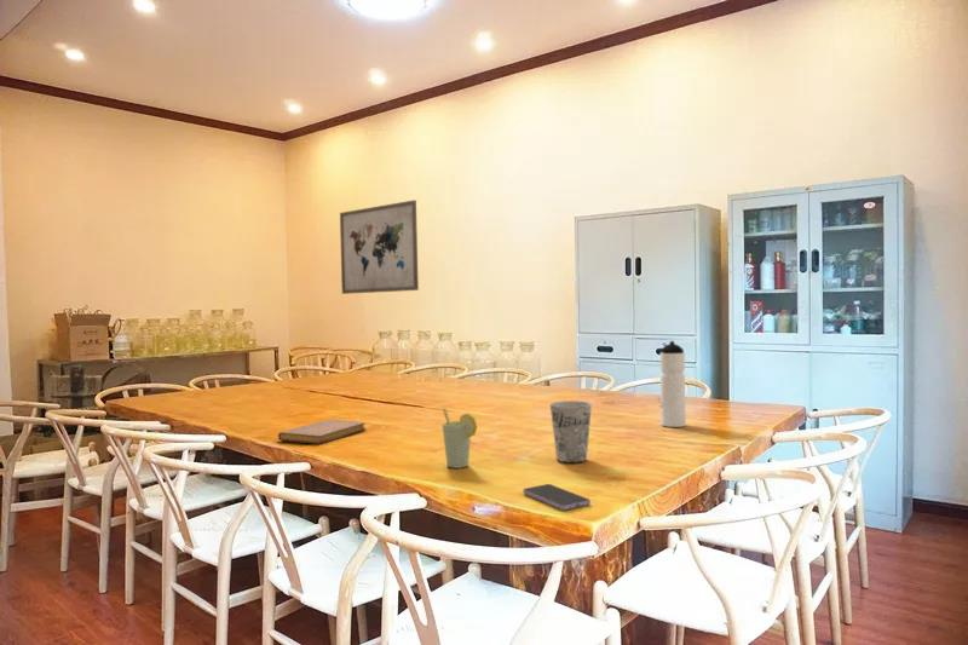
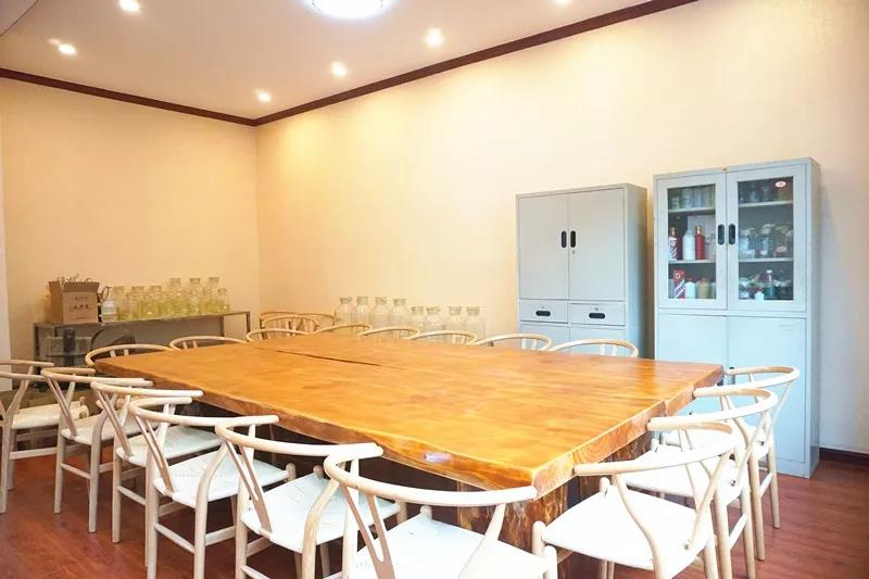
- wall art (376, 249)
- cup (571, 431)
- water bottle (672, 382)
- smartphone (555, 496)
- cup (459, 437)
- notebook (323, 430)
